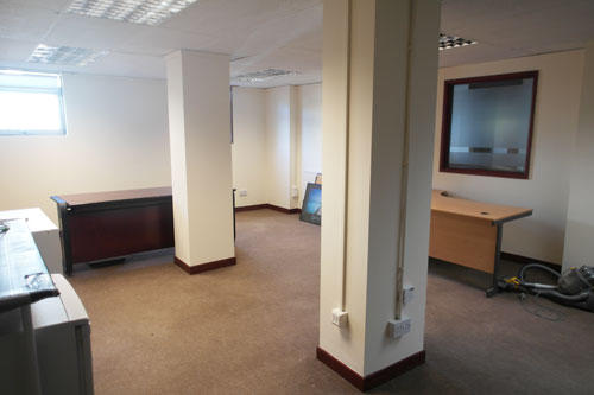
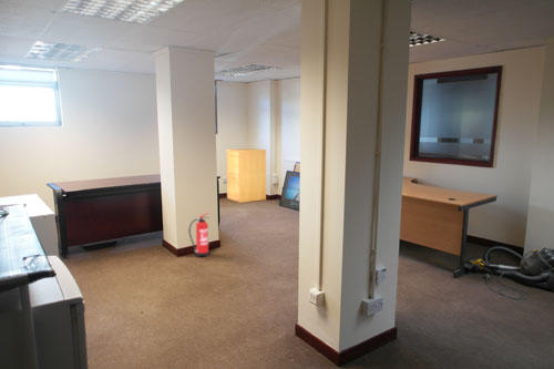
+ fire extinguisher (199, 235)
+ filing cabinet (246, 174)
